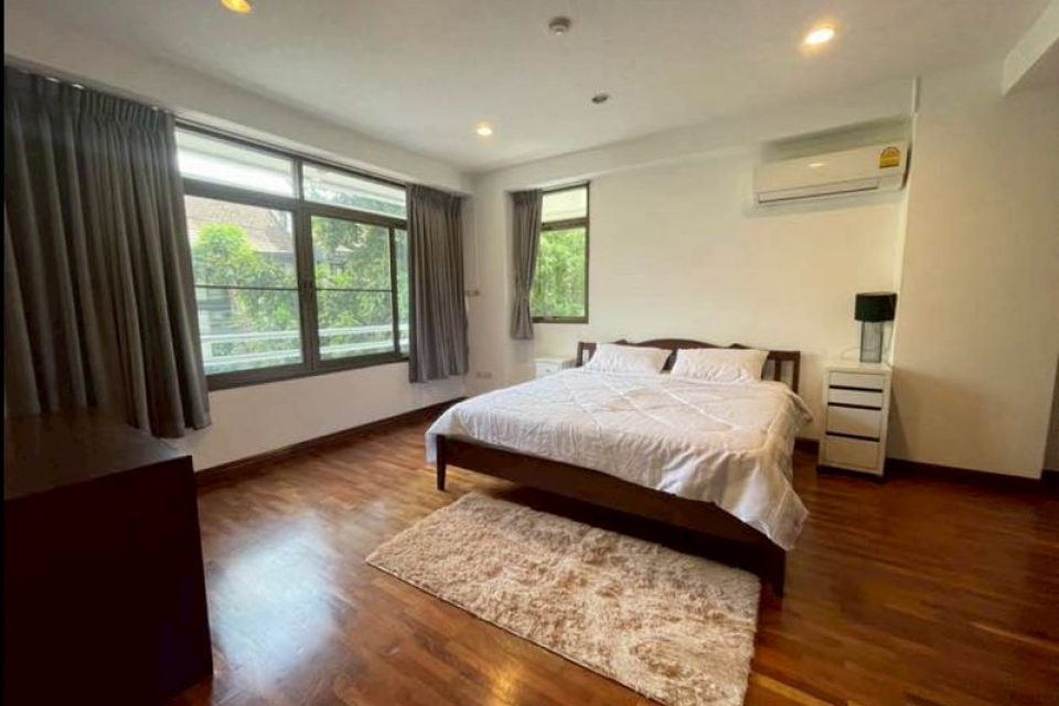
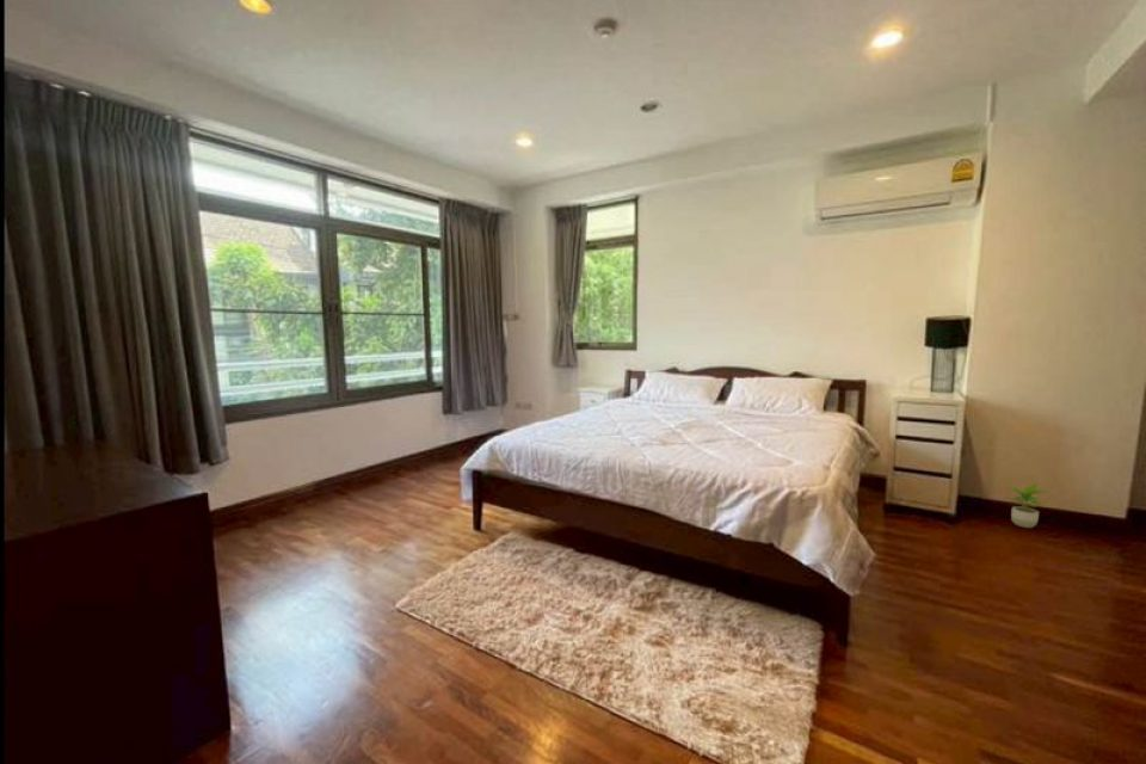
+ potted plant (1024, 504)
